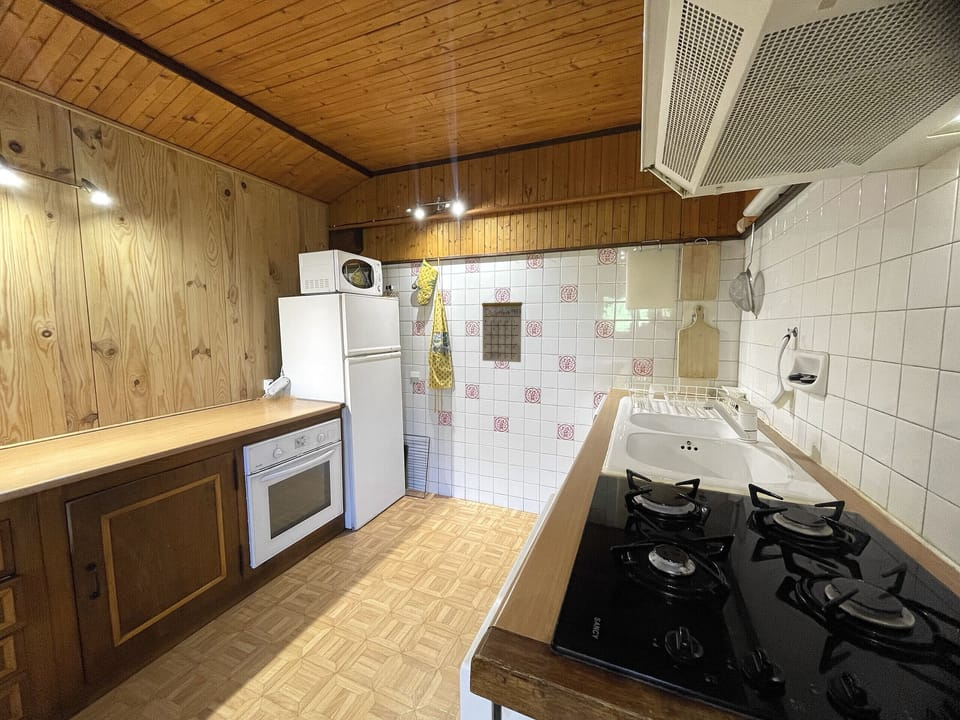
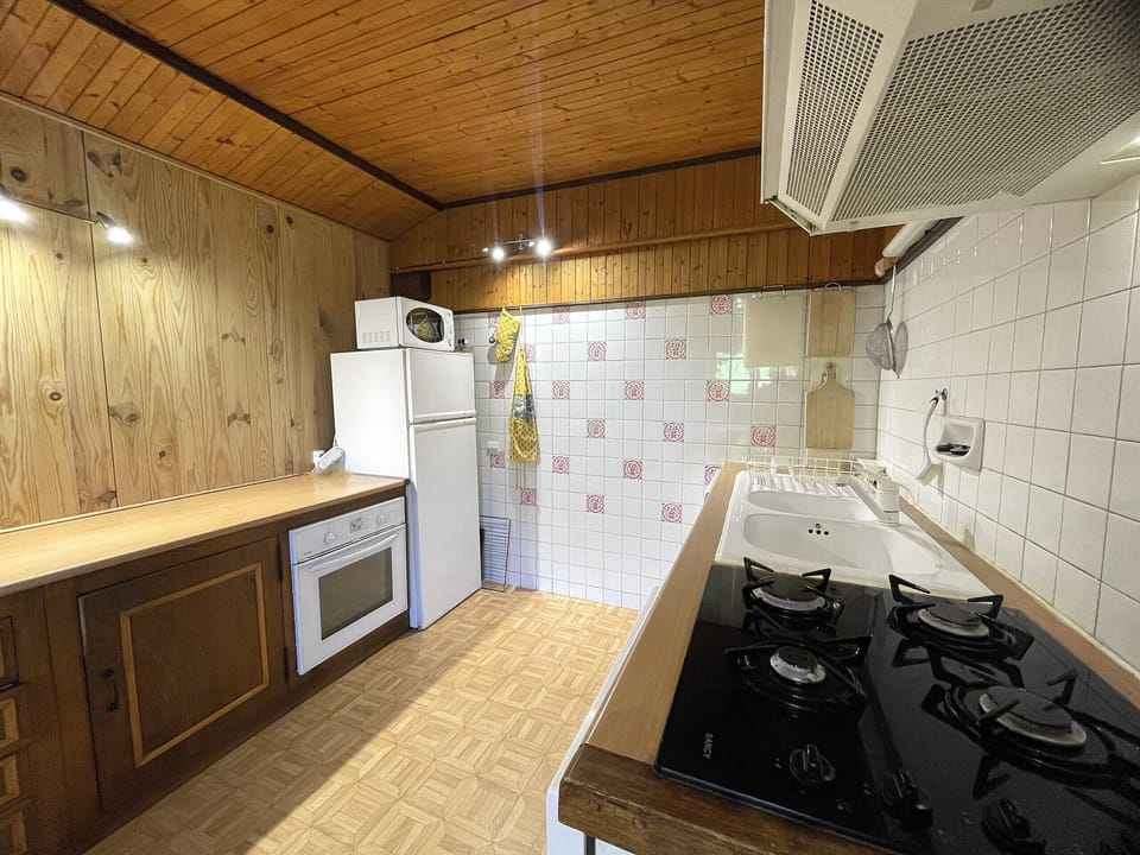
- calendar (501, 325)
